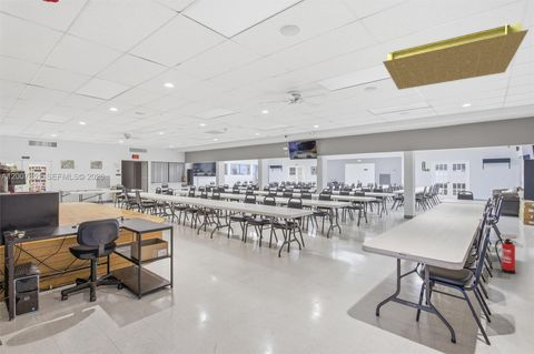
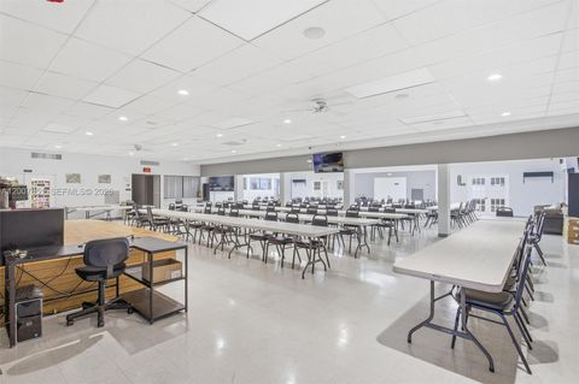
- light panel (446, 62)
- fire extinguisher (505, 253)
